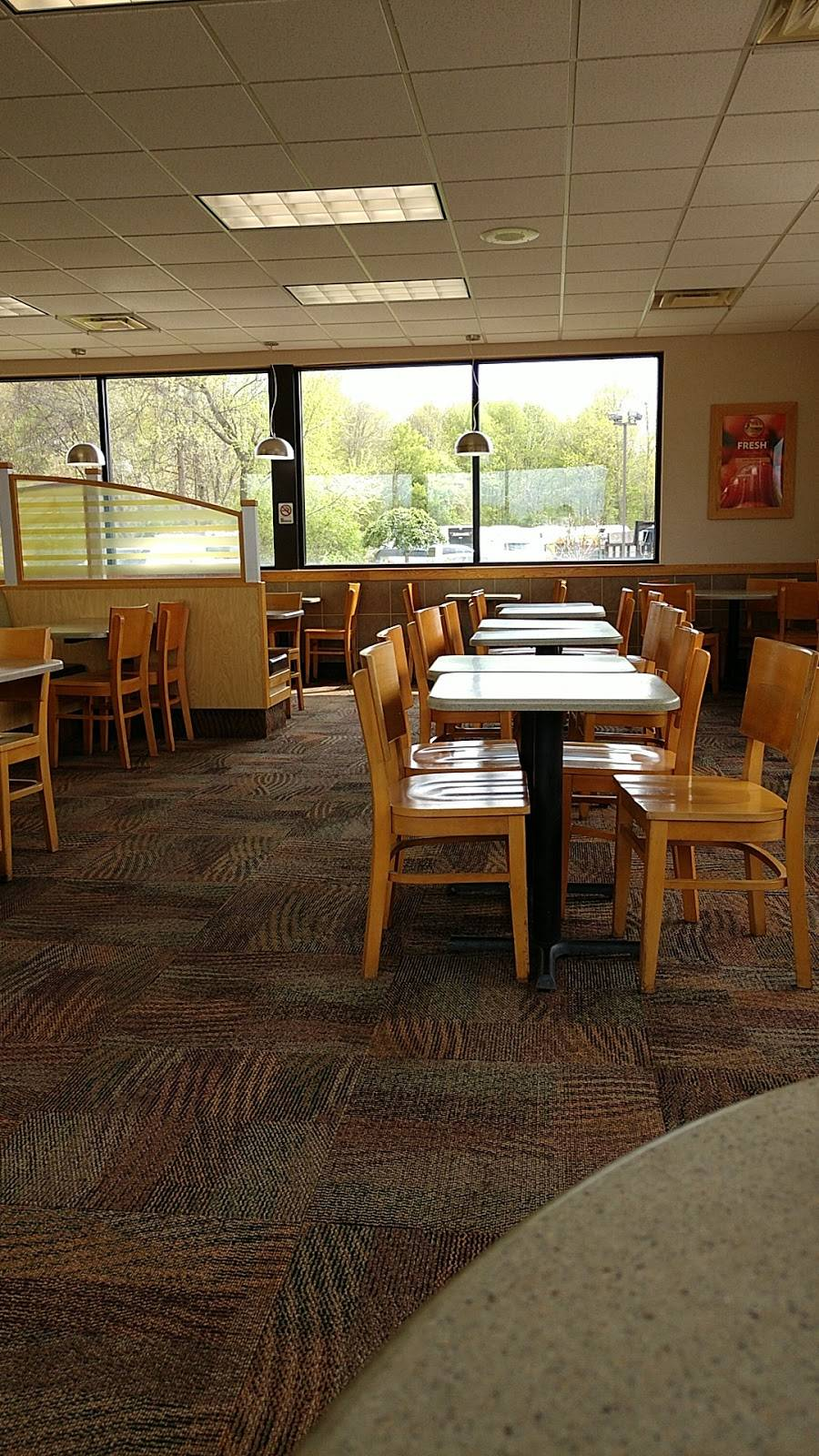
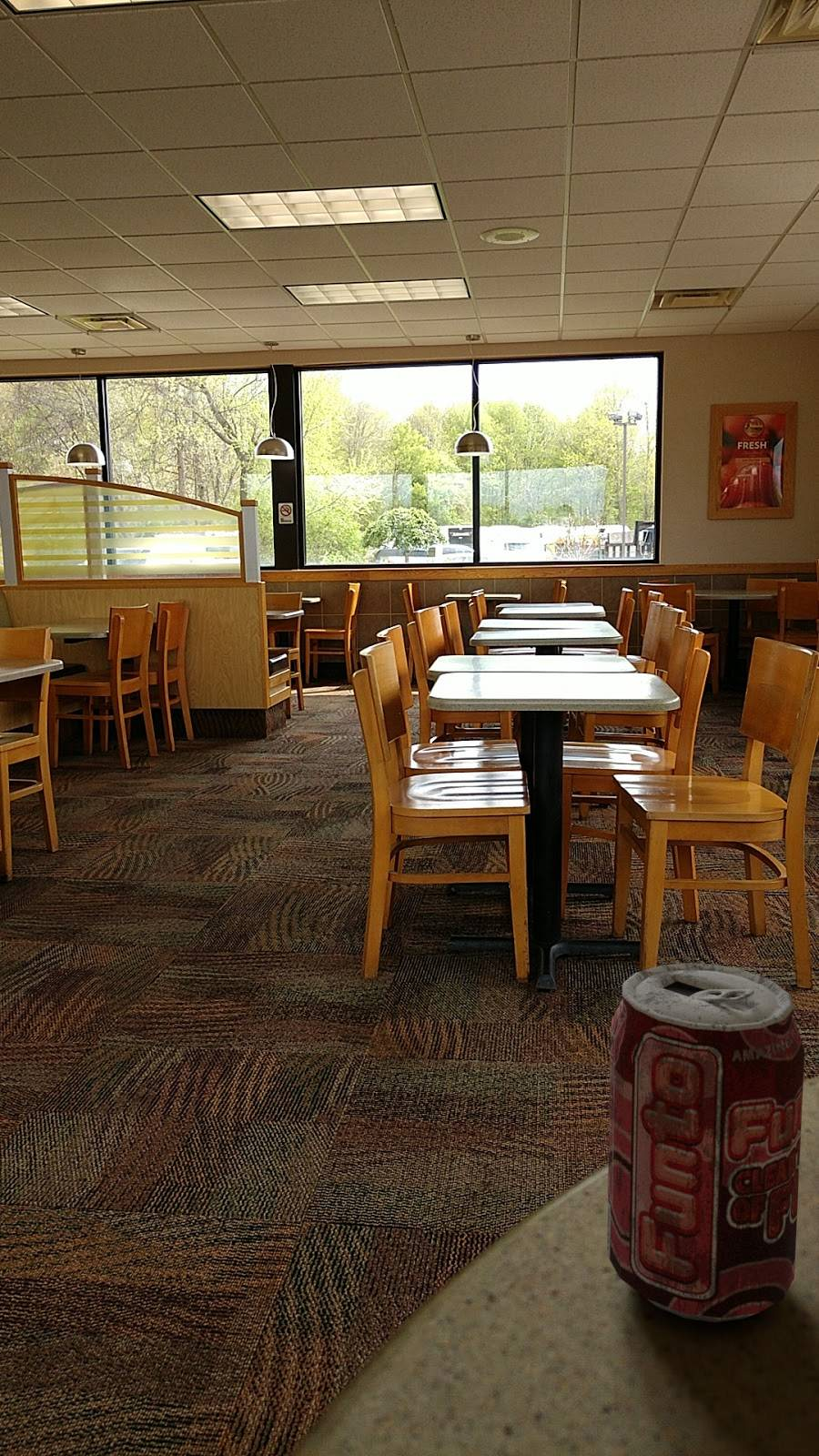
+ beverage can (702, 1130)
